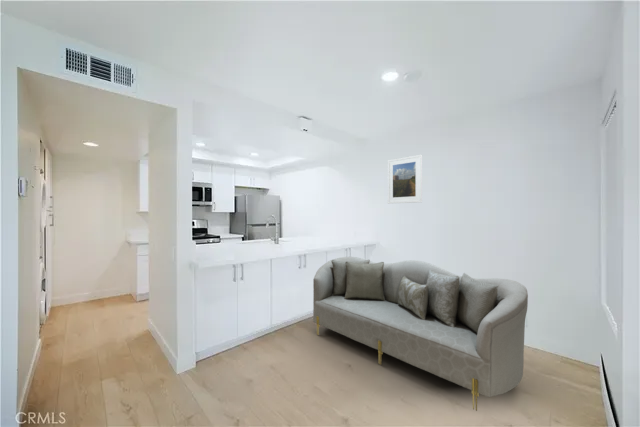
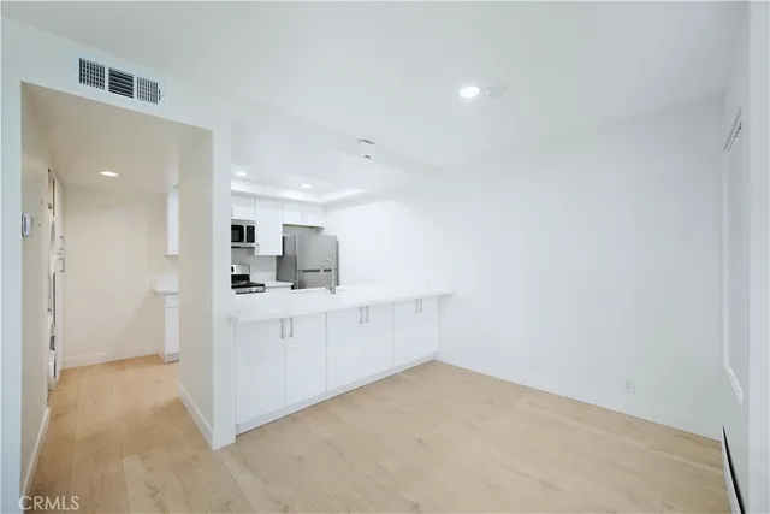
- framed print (404, 180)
- sofa (400, 307)
